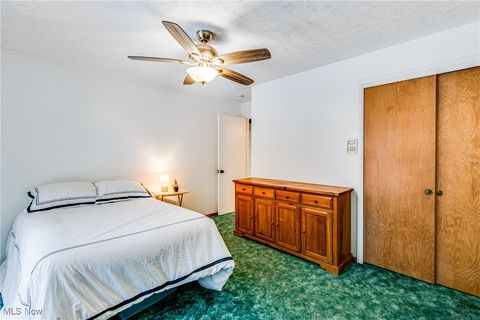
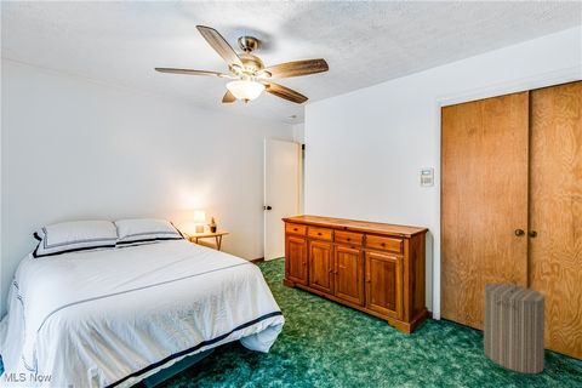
+ laundry hamper (512, 319)
